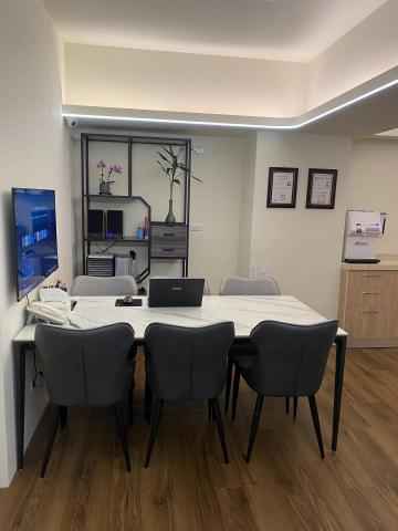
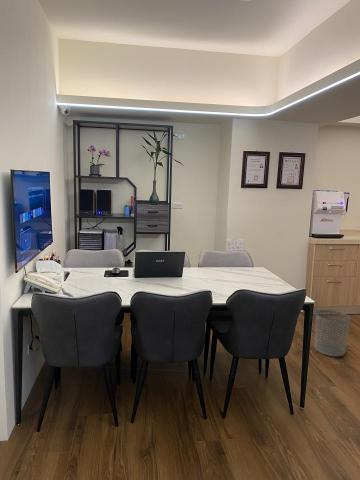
+ waste bin (331, 332)
